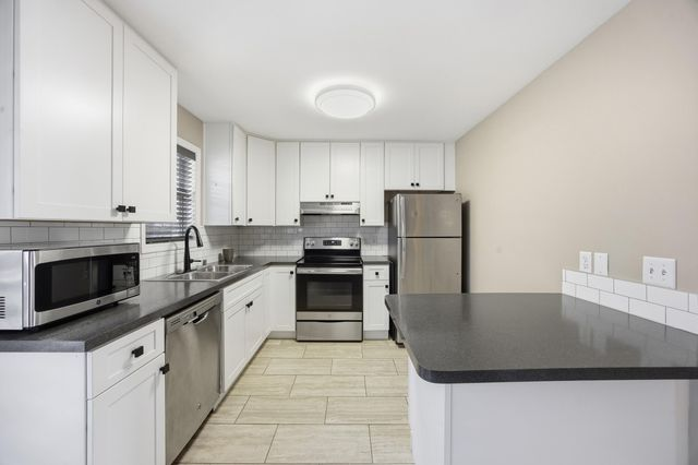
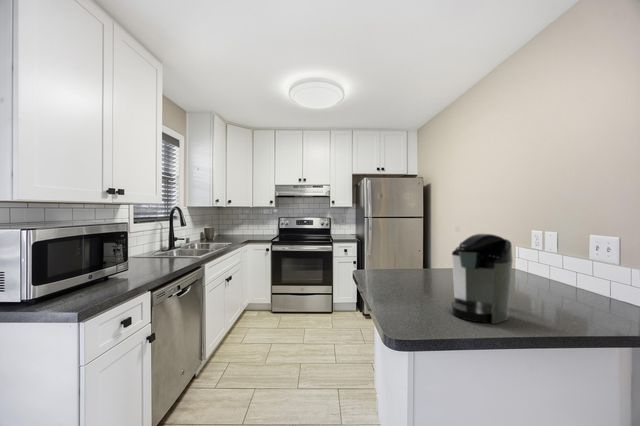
+ coffee maker (469, 270)
